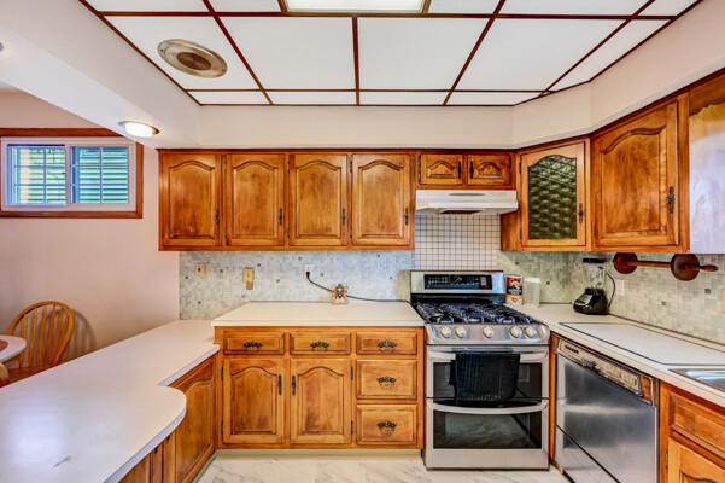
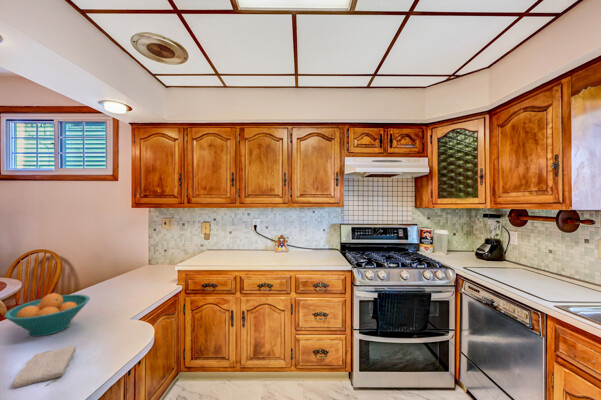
+ fruit bowl (50, 311)
+ washcloth (48, 363)
